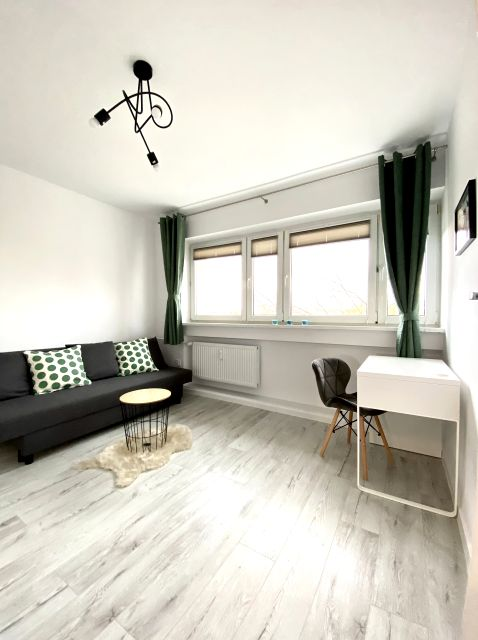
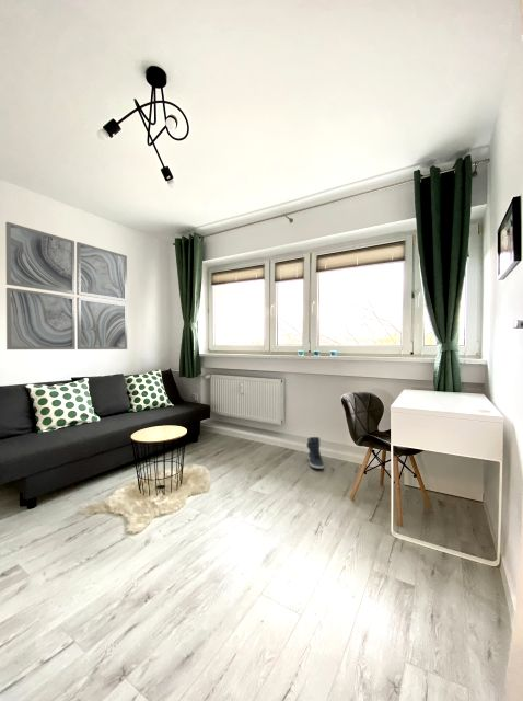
+ sneaker (315, 450)
+ wall art (77, 294)
